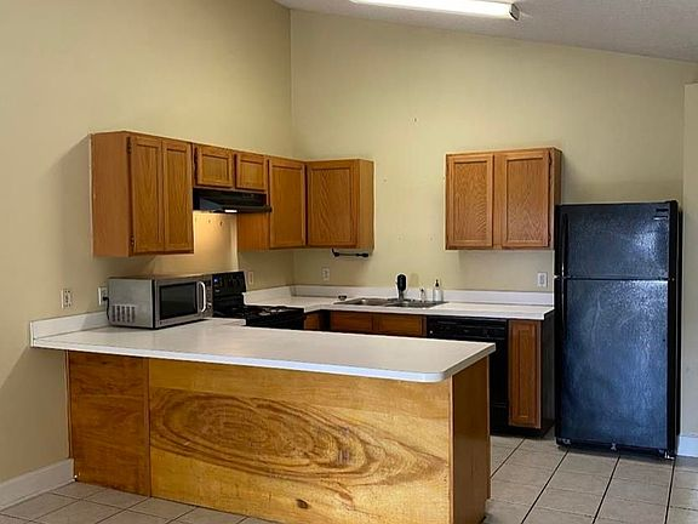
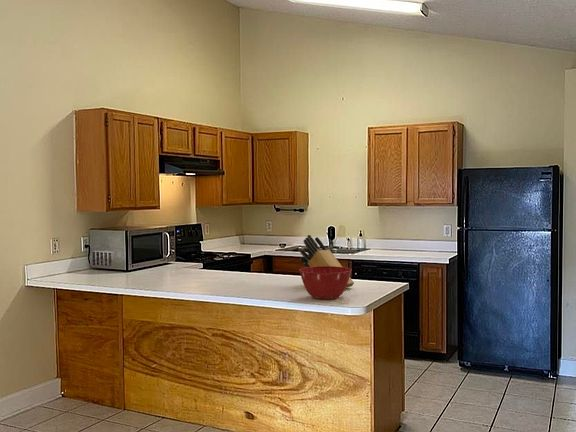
+ mixing bowl (325, 283)
+ knife block (325, 260)
